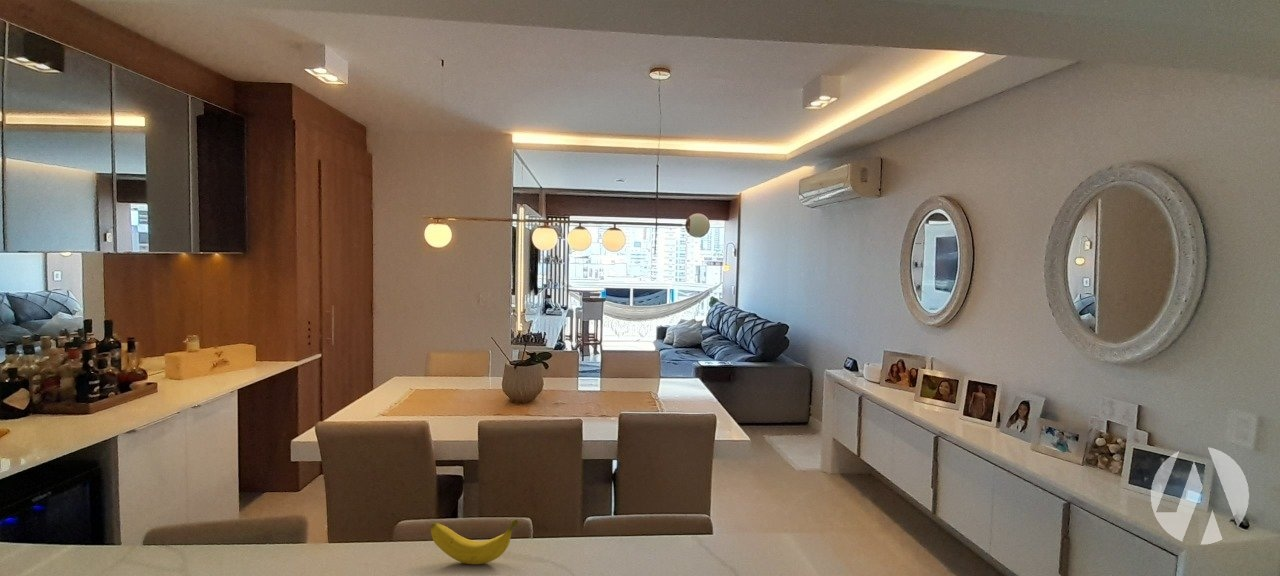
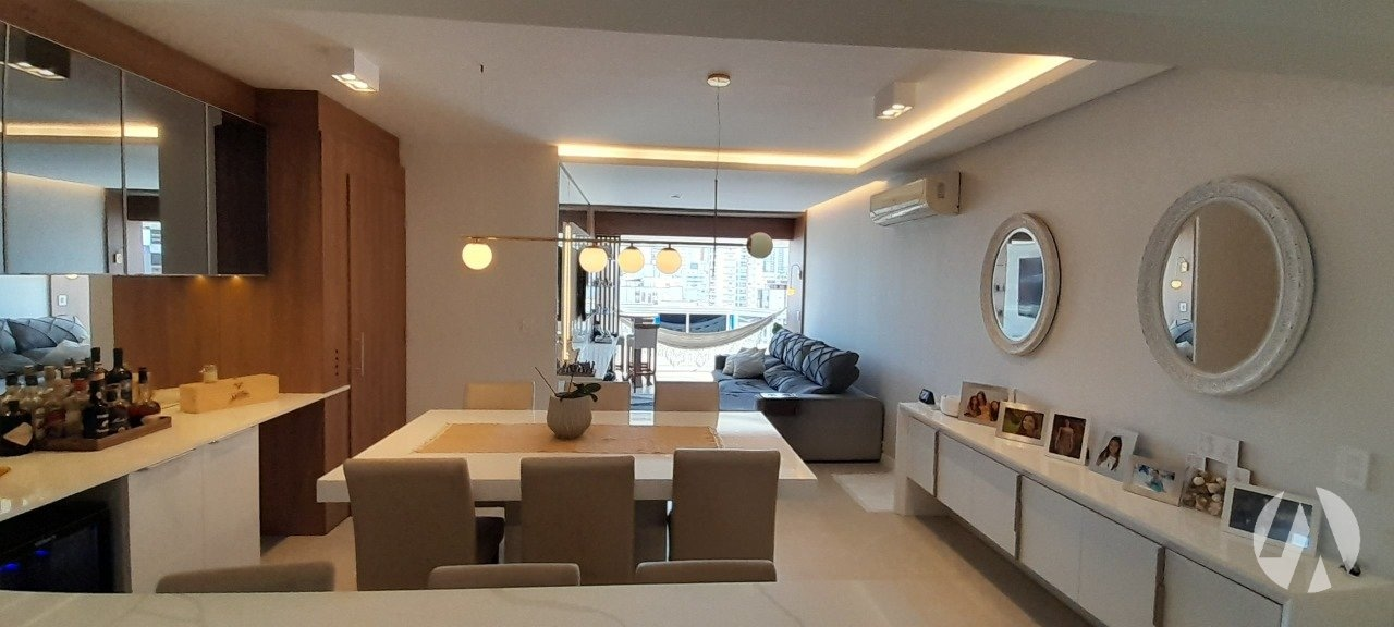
- banana (472, 540)
